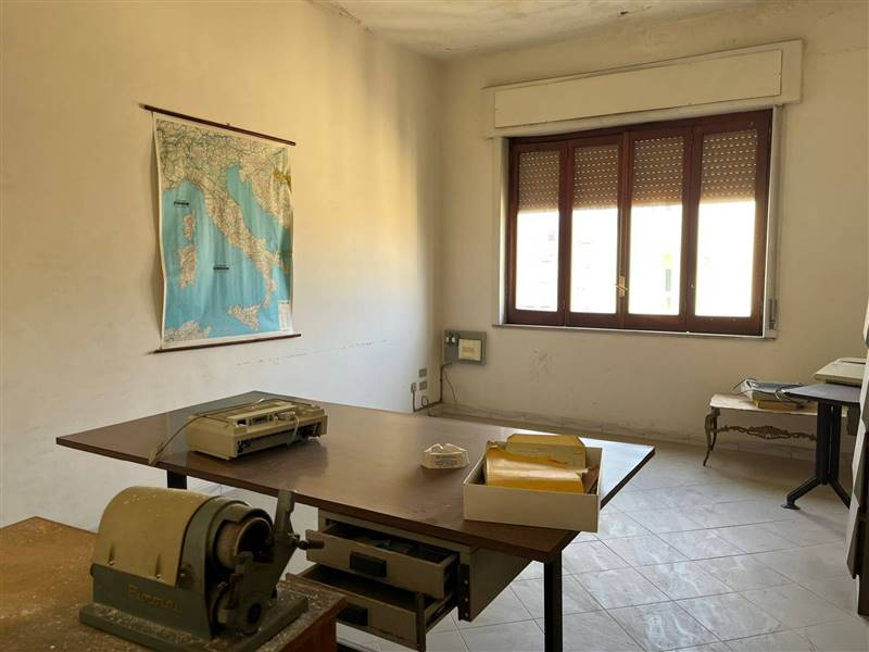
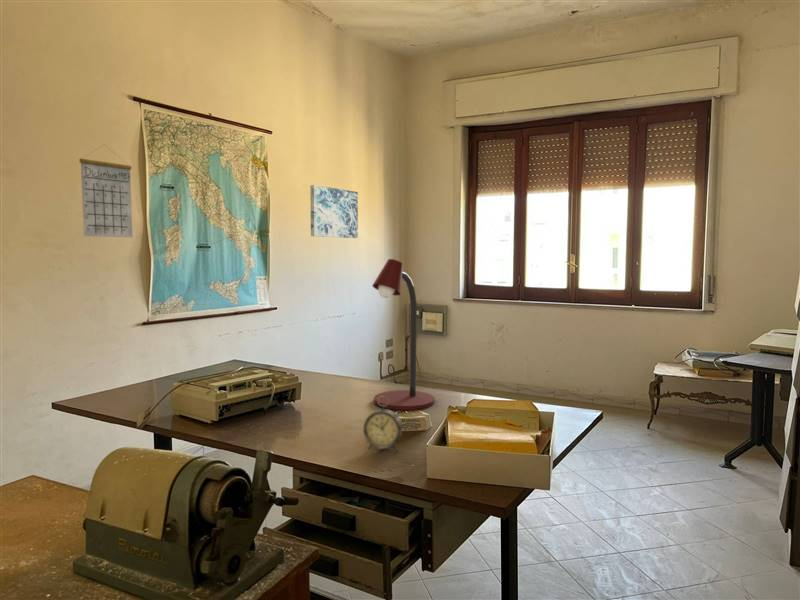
+ calendar (107, 190)
+ wall art (335, 213)
+ desk lamp (410, 331)
+ alarm clock (383, 422)
